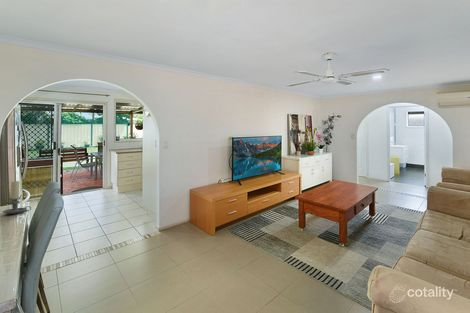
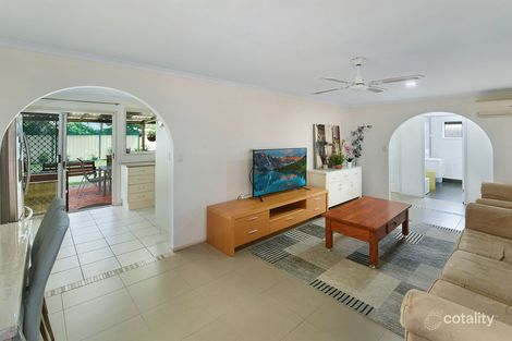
- candle holder (17, 196)
